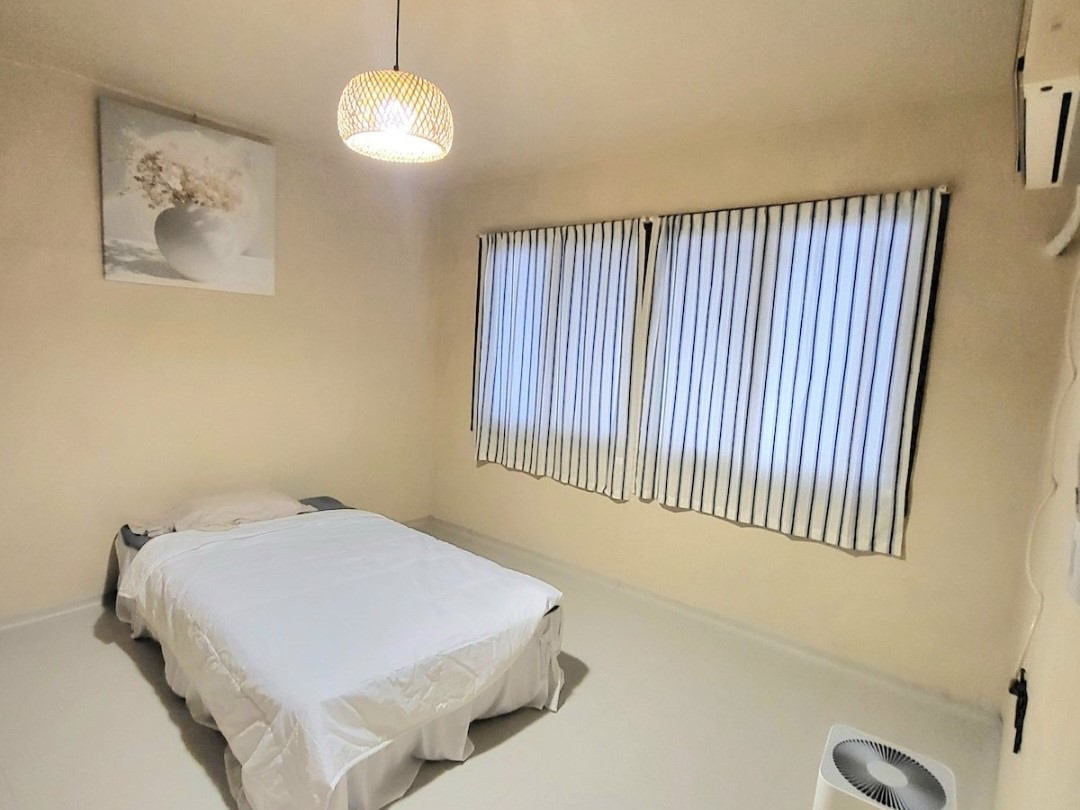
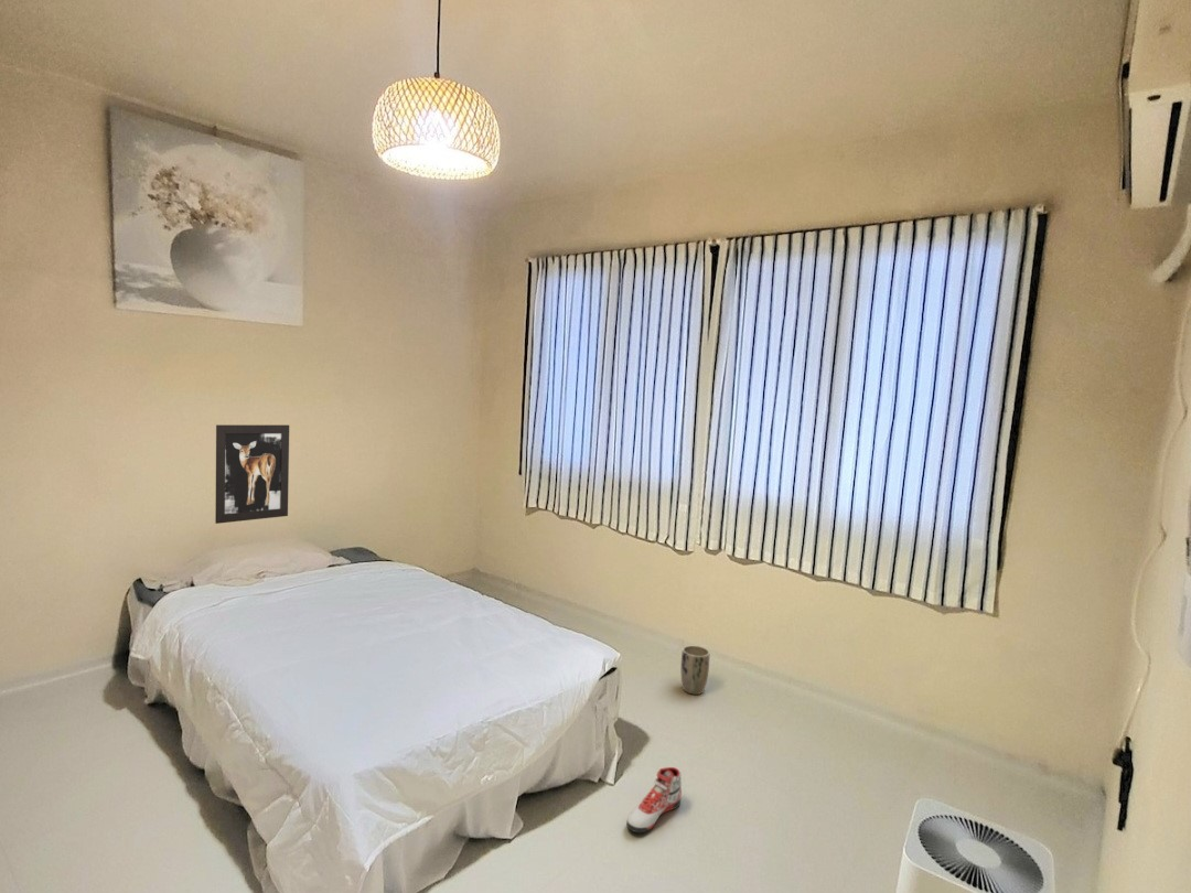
+ wall art (254, 472)
+ sneaker (654, 796)
+ plant pot (694, 670)
